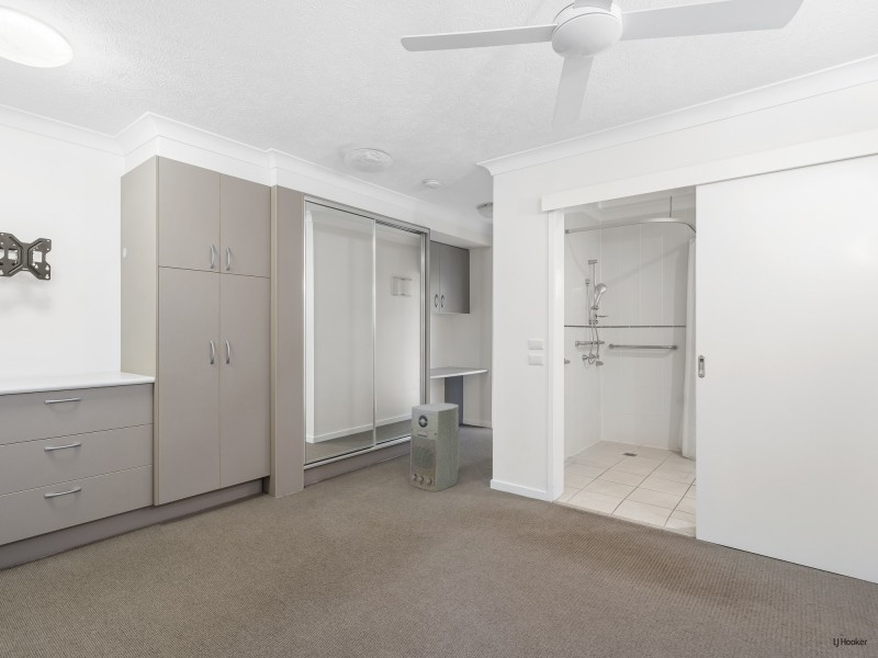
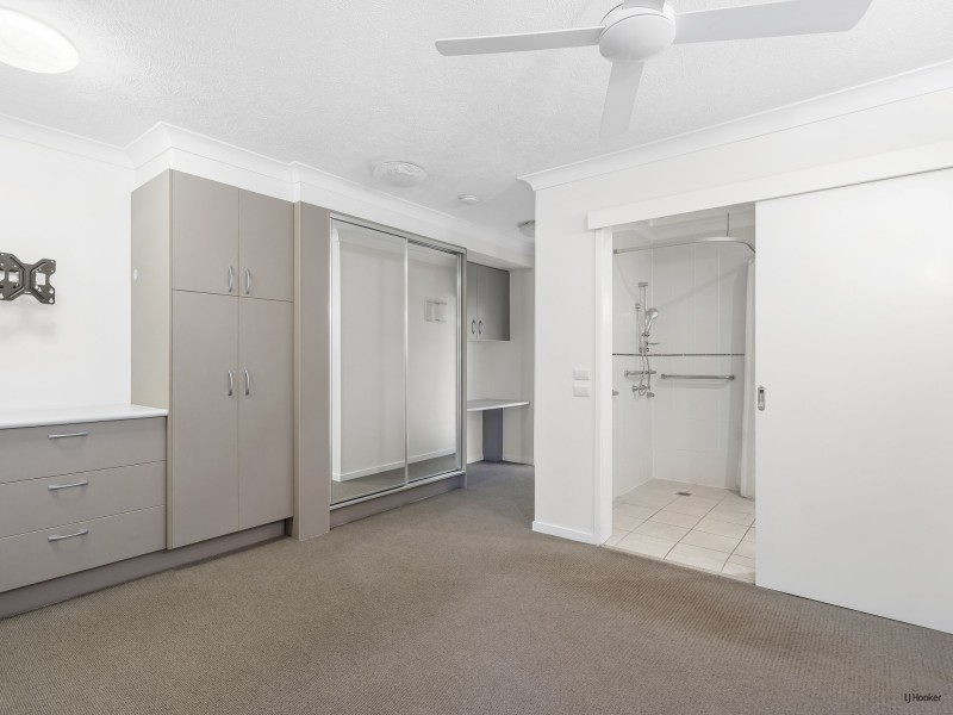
- air purifier (436, 444)
